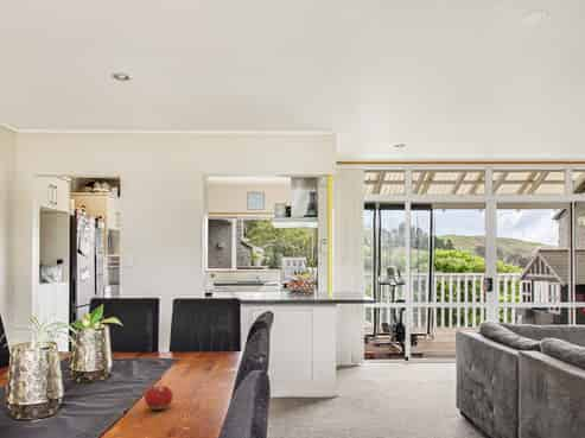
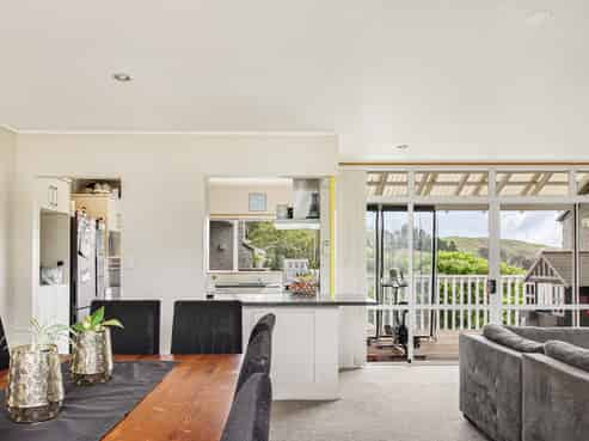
- fruit (158, 395)
